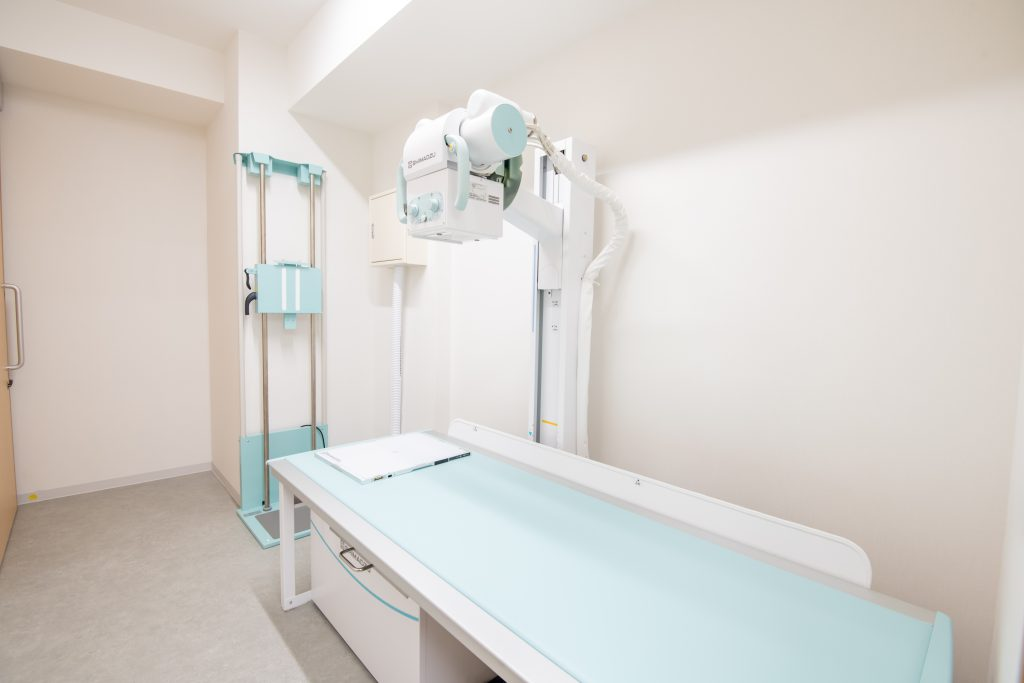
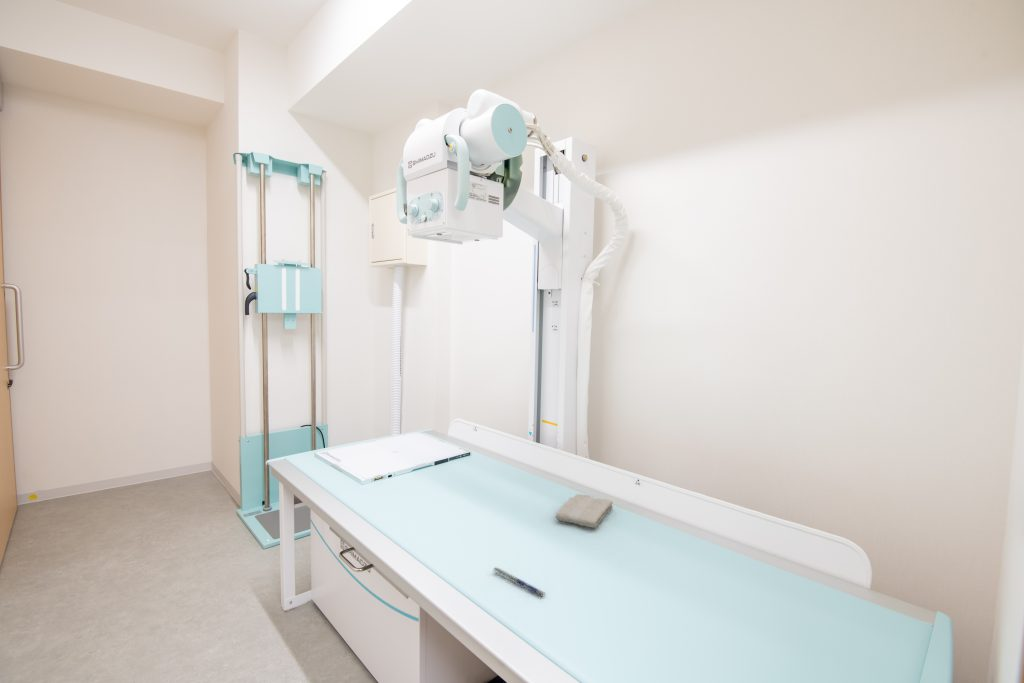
+ pen (517, 580)
+ washcloth (585, 509)
